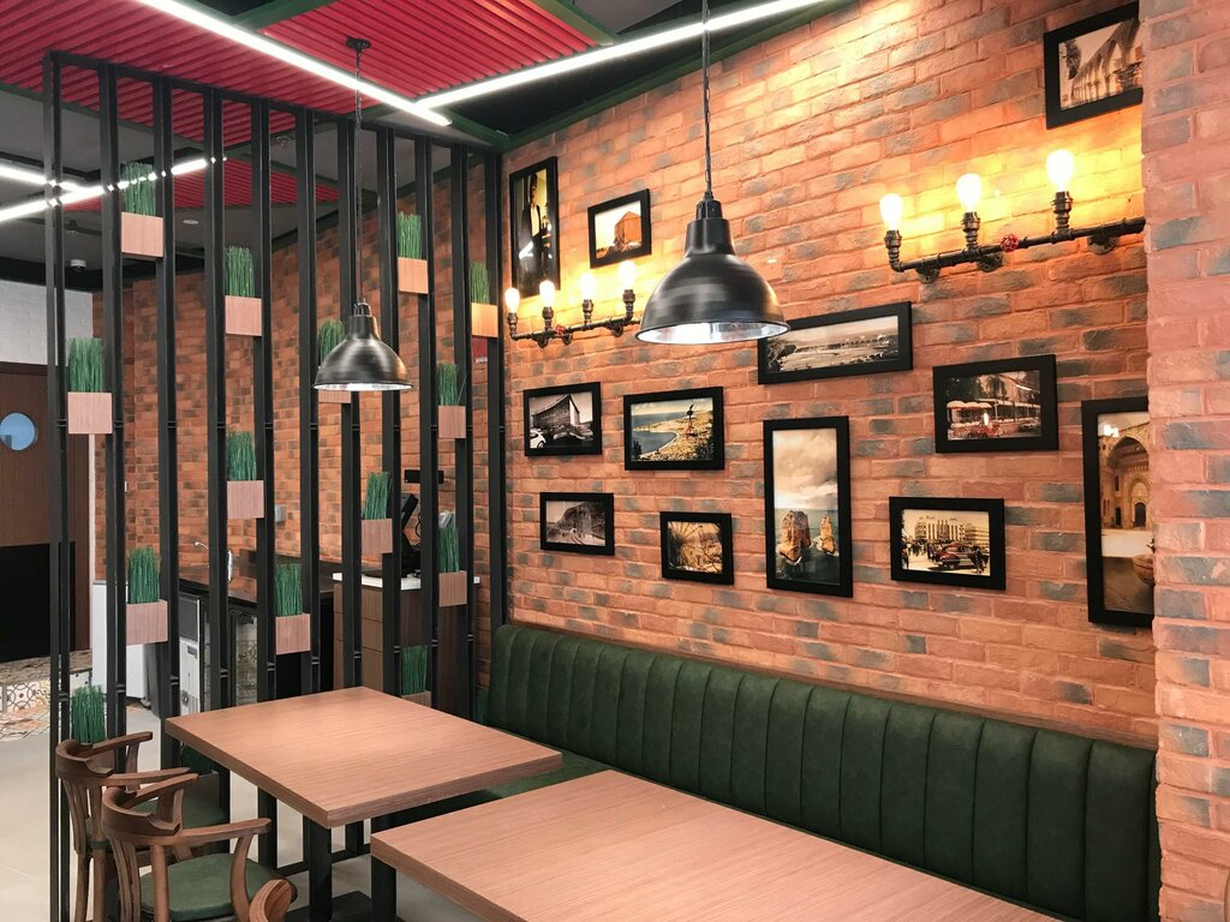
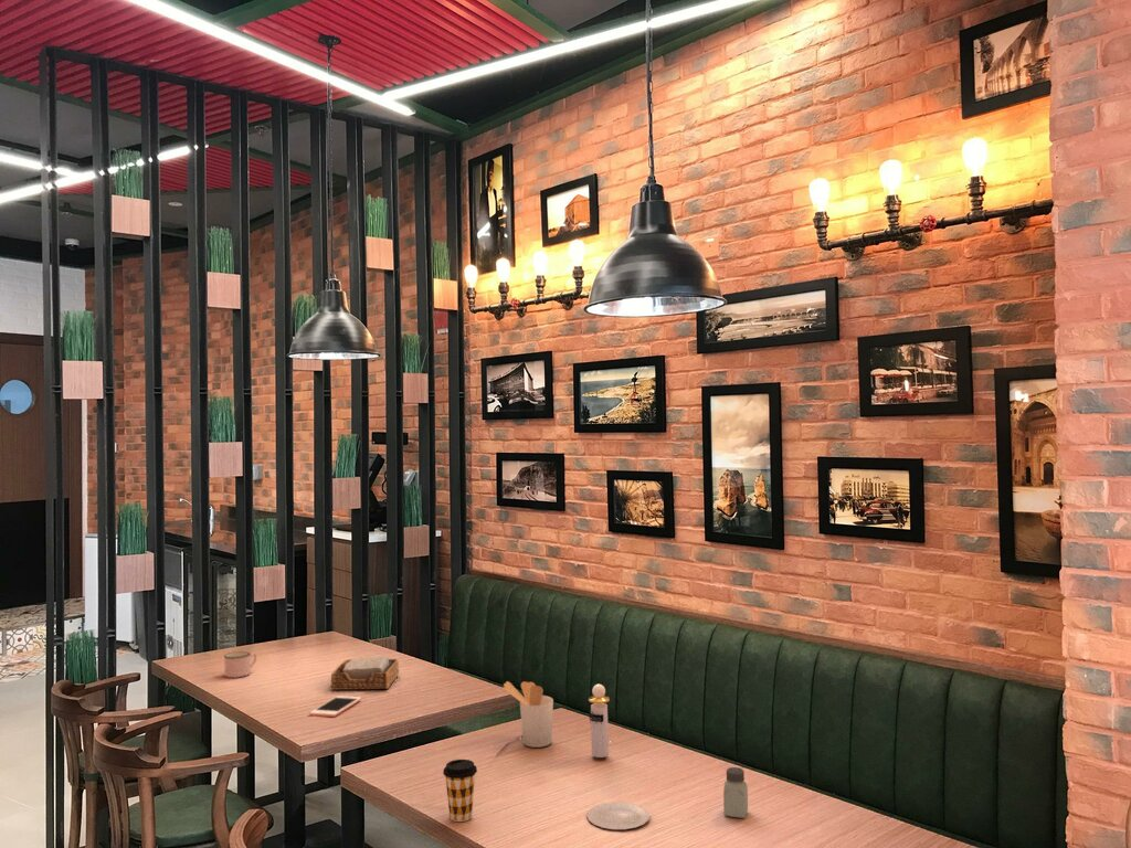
+ coffee cup (459, 791)
+ cell phone (336, 706)
+ plate (620, 803)
+ perfume bottle (599, 720)
+ utensil holder (527, 711)
+ mug (241, 664)
+ napkin holder (366, 671)
+ saltshaker (736, 792)
